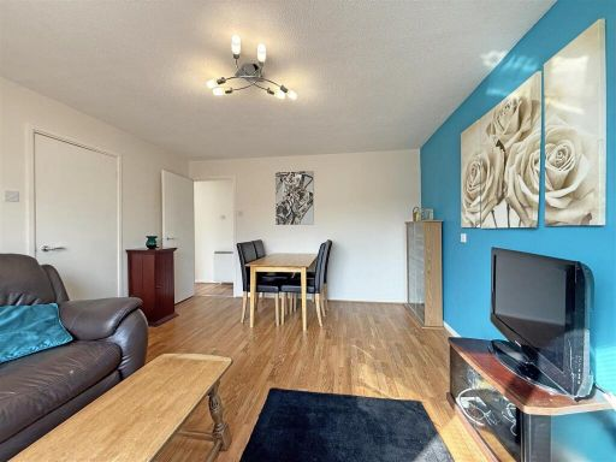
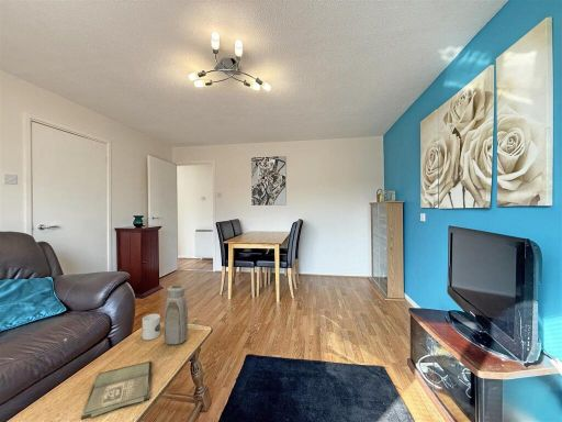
+ hardback book (122, 381)
+ mug (153, 324)
+ vase (176, 313)
